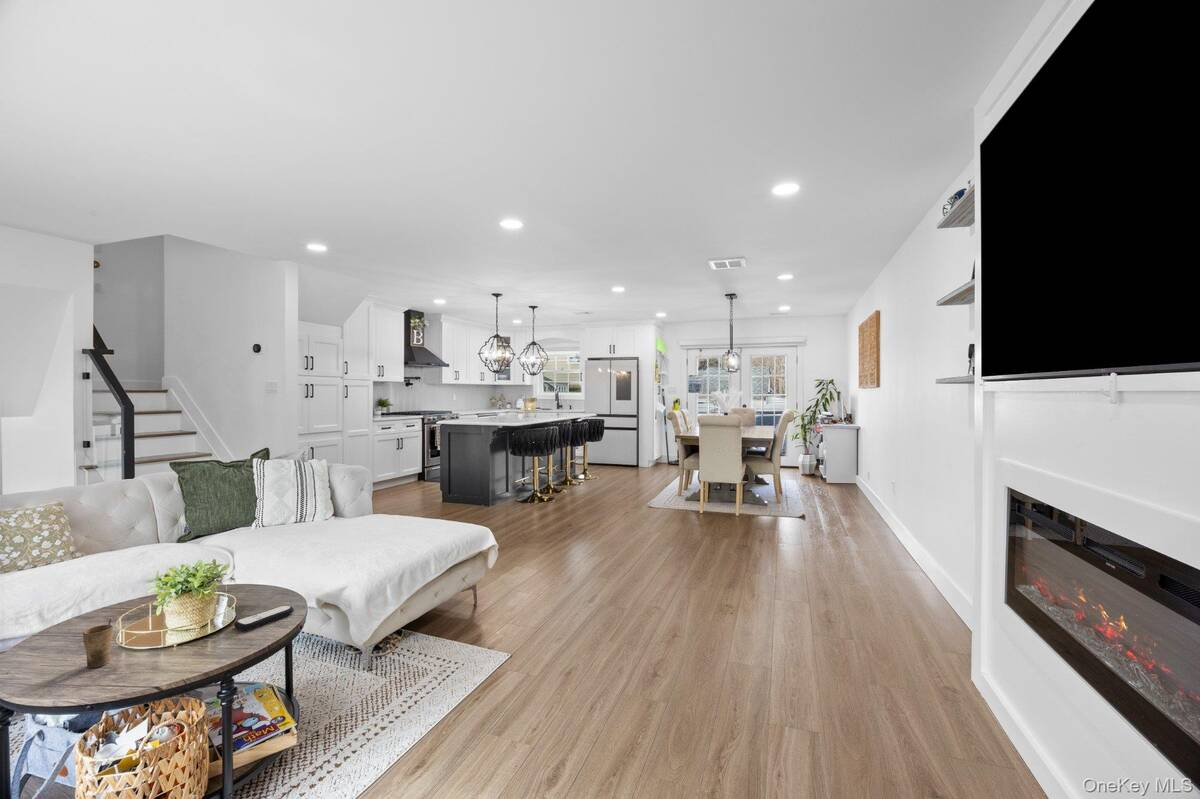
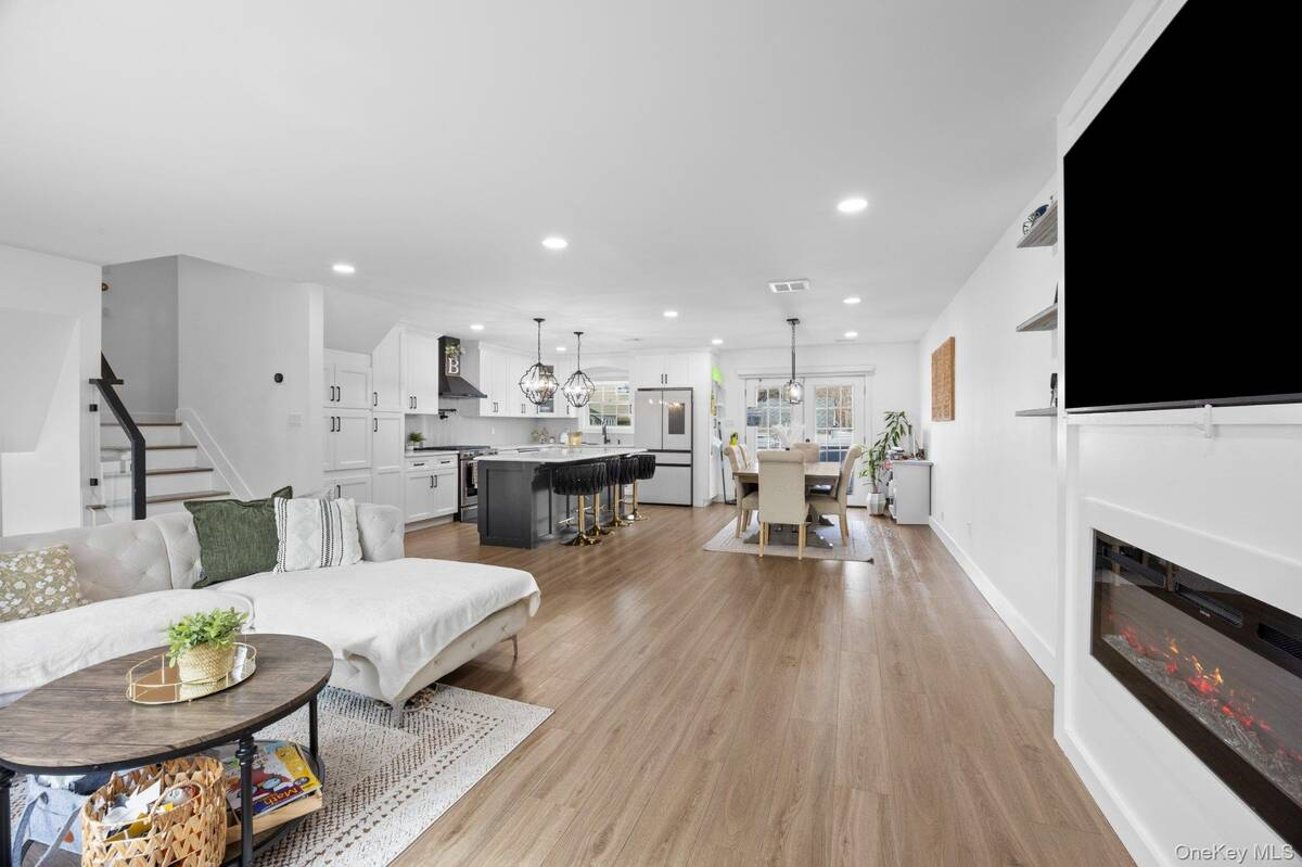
- cup (98, 642)
- remote control (265, 616)
